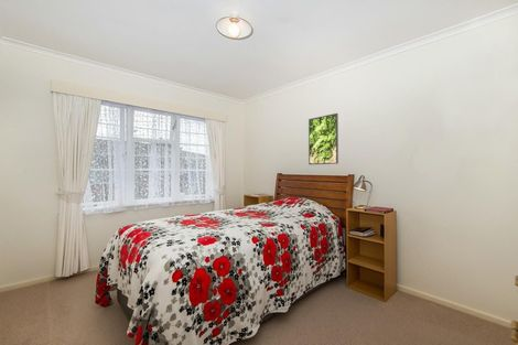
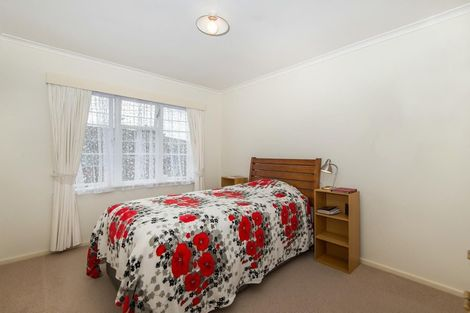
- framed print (322, 140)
